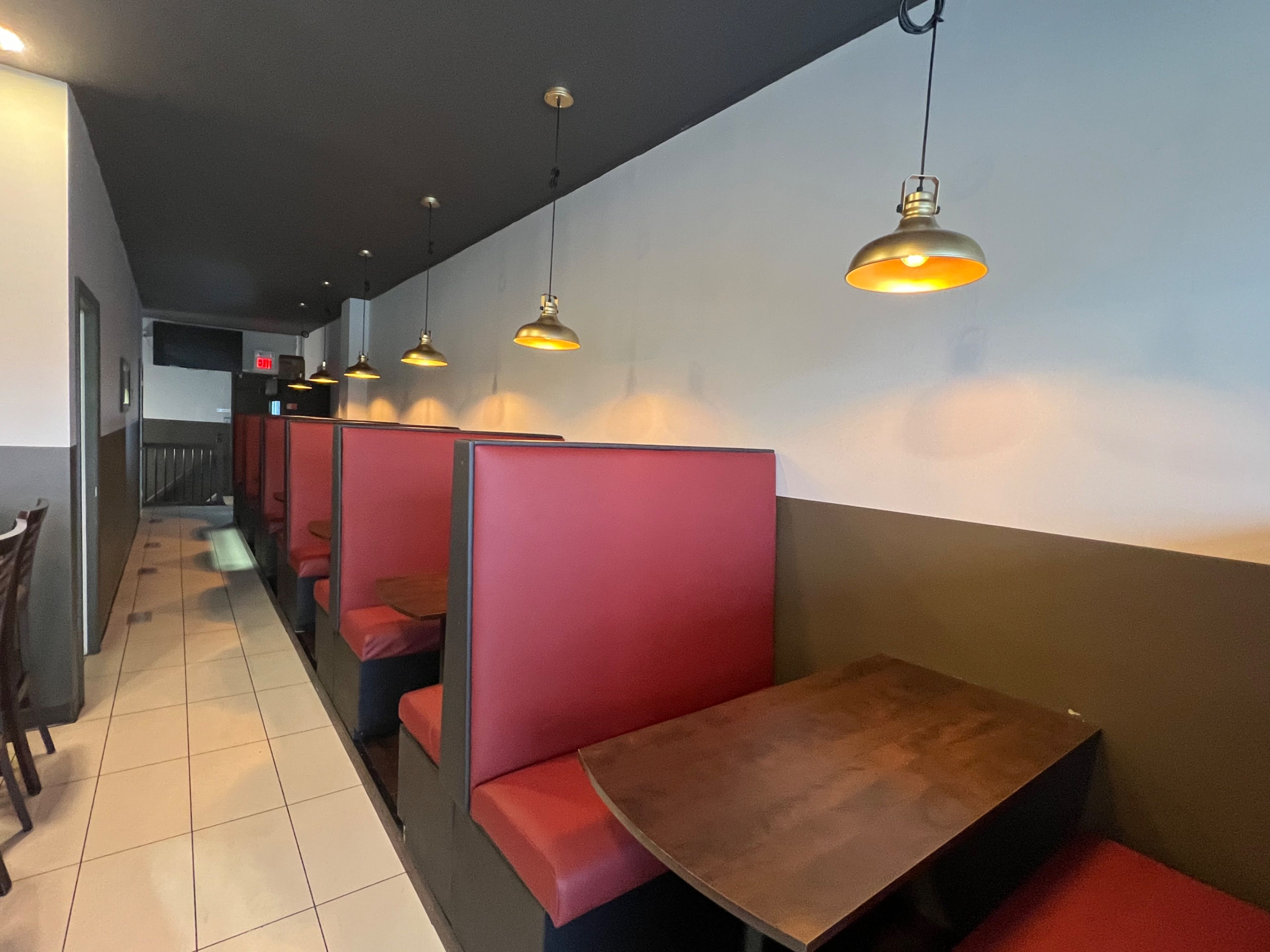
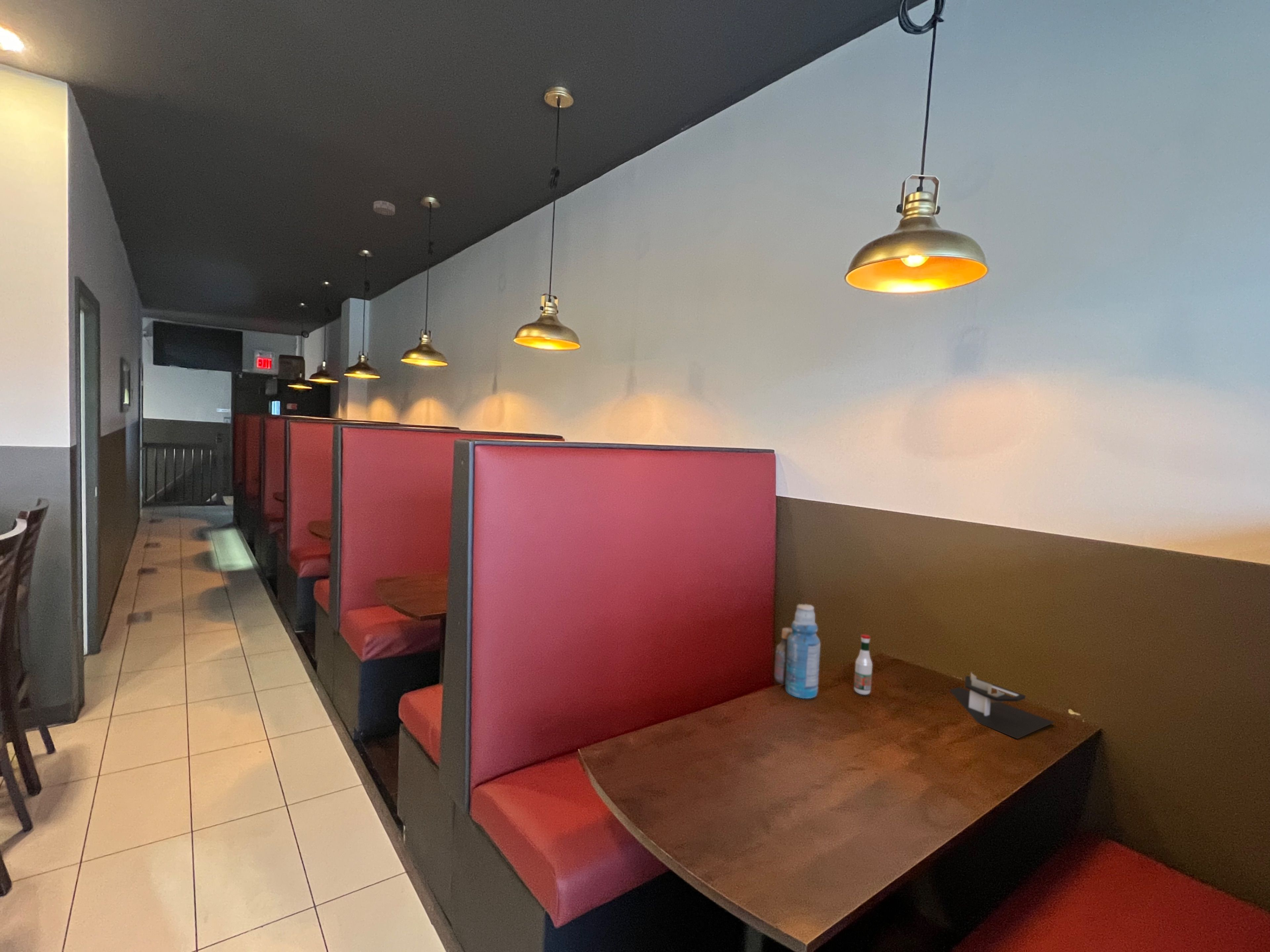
+ bottle (796, 645)
+ tabasco sauce (864, 664)
+ napkin holder (987, 695)
+ smoke detector (384, 208)
